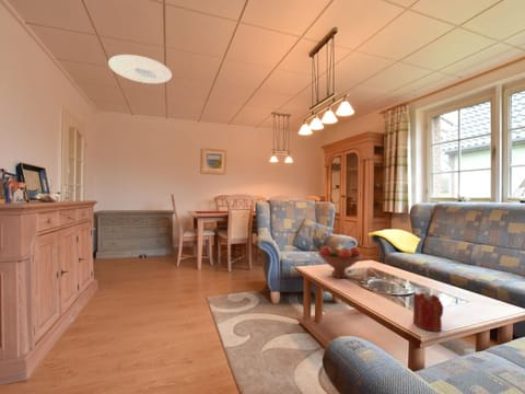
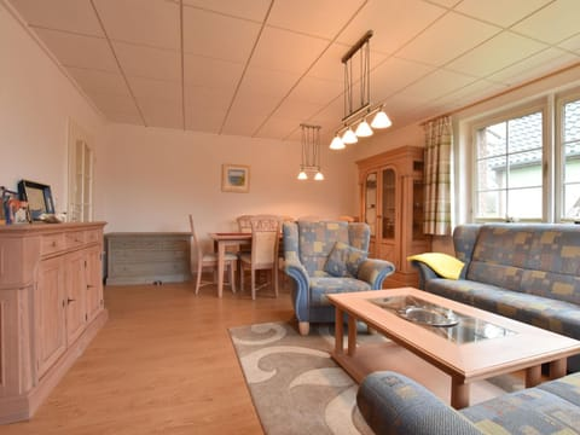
- ceiling light (141, 68)
- candle (427, 308)
- fruit bowl (339, 259)
